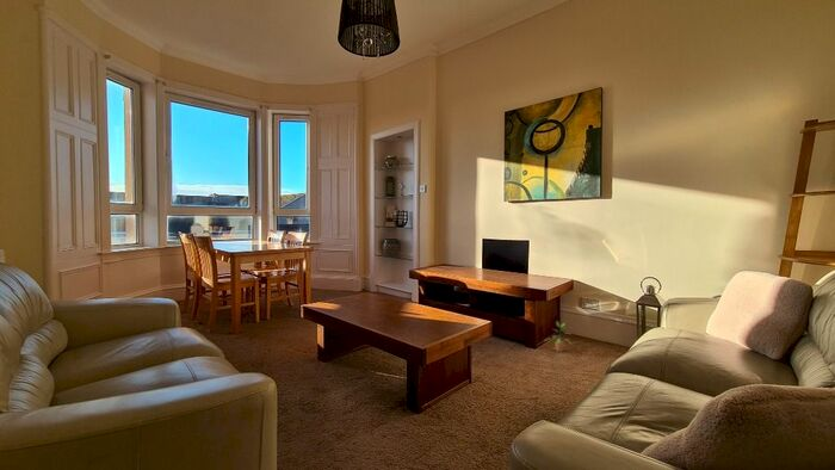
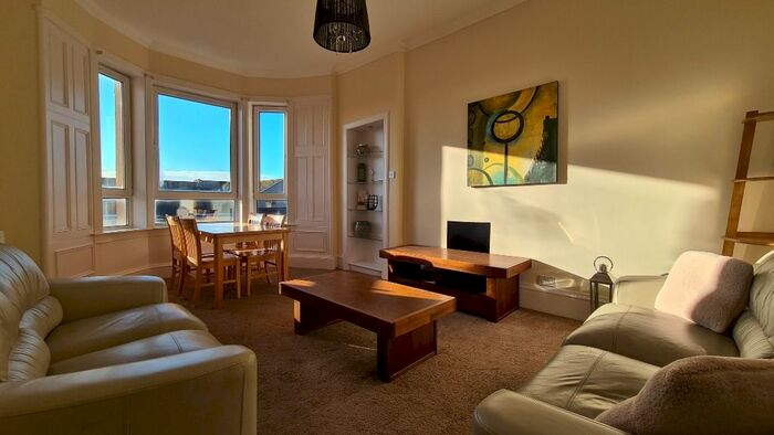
- potted plant (556, 335)
